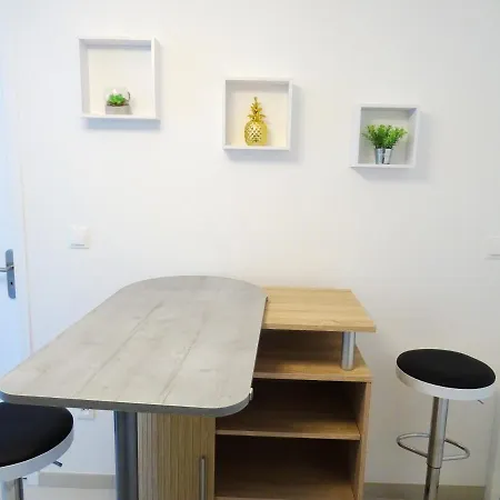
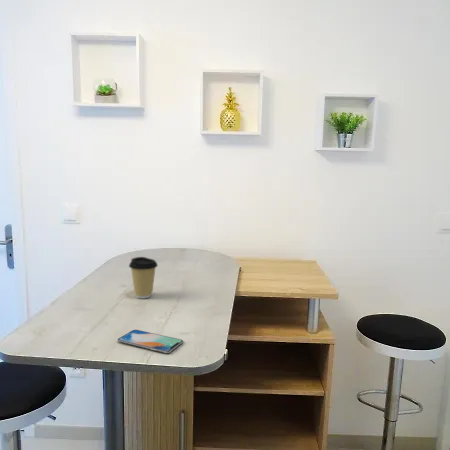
+ smartphone (150, 340)
+ coffee cup (143, 277)
